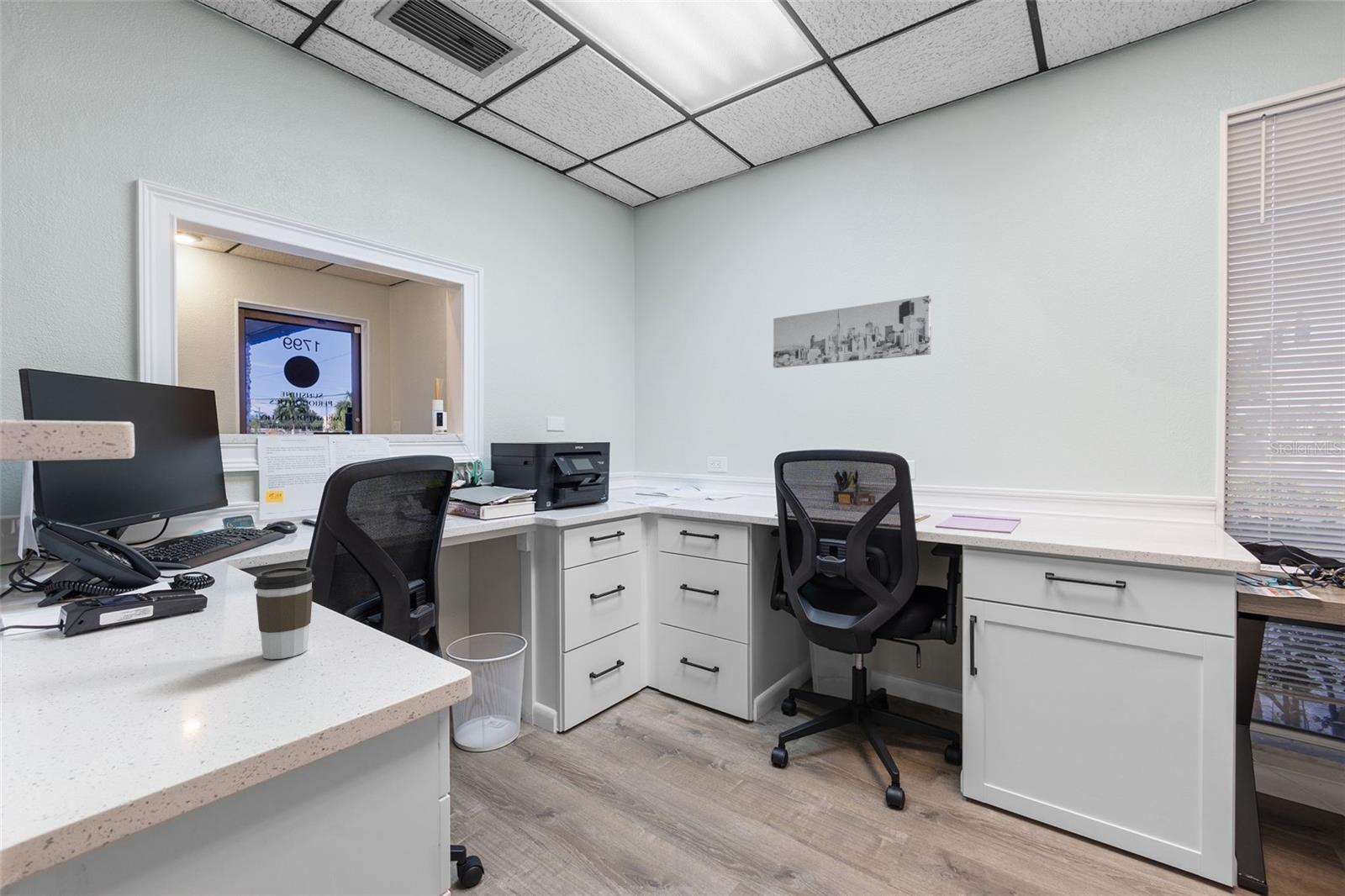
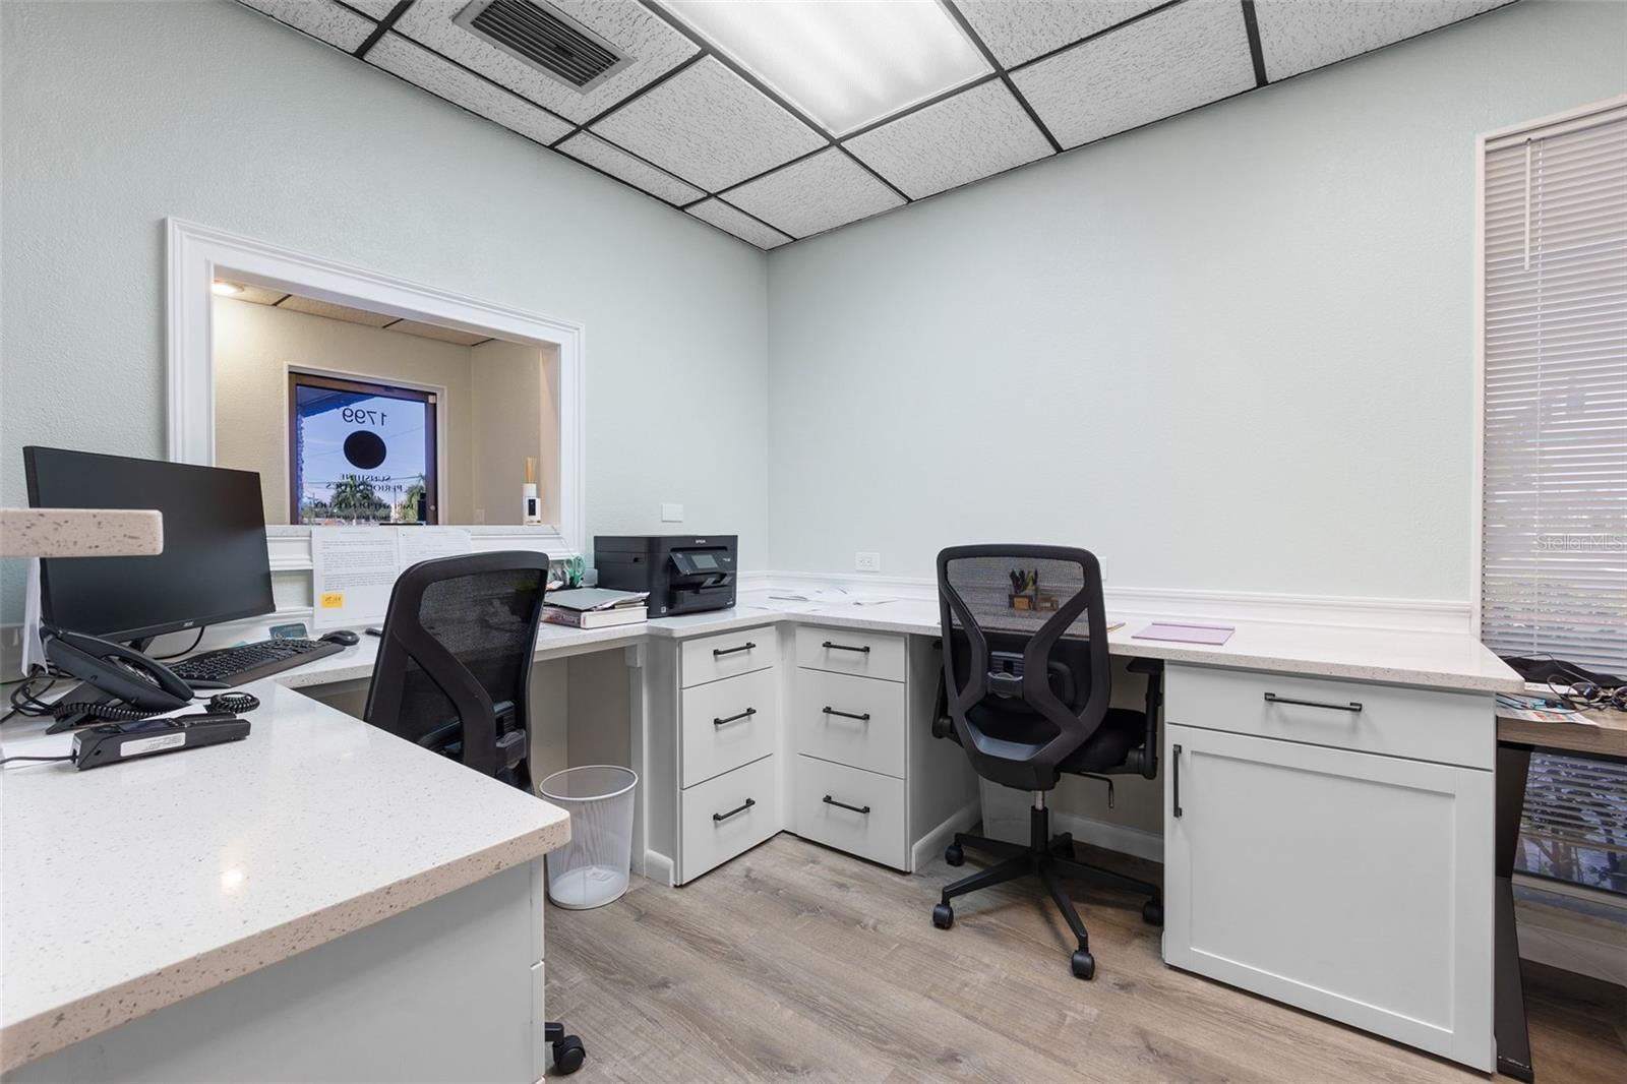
- coffee cup (285, 612)
- wall art (846, 335)
